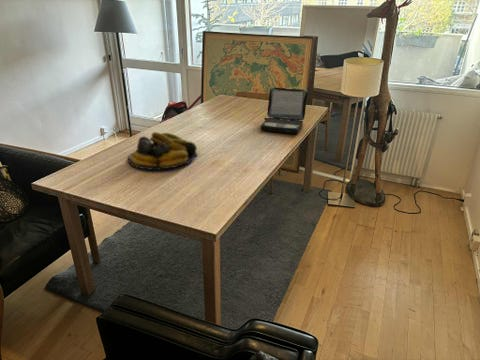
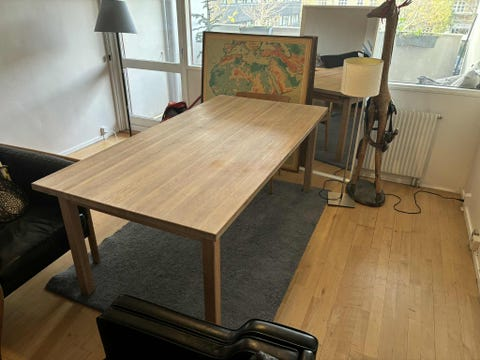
- fruit bowl (161, 145)
- laptop (283, 109)
